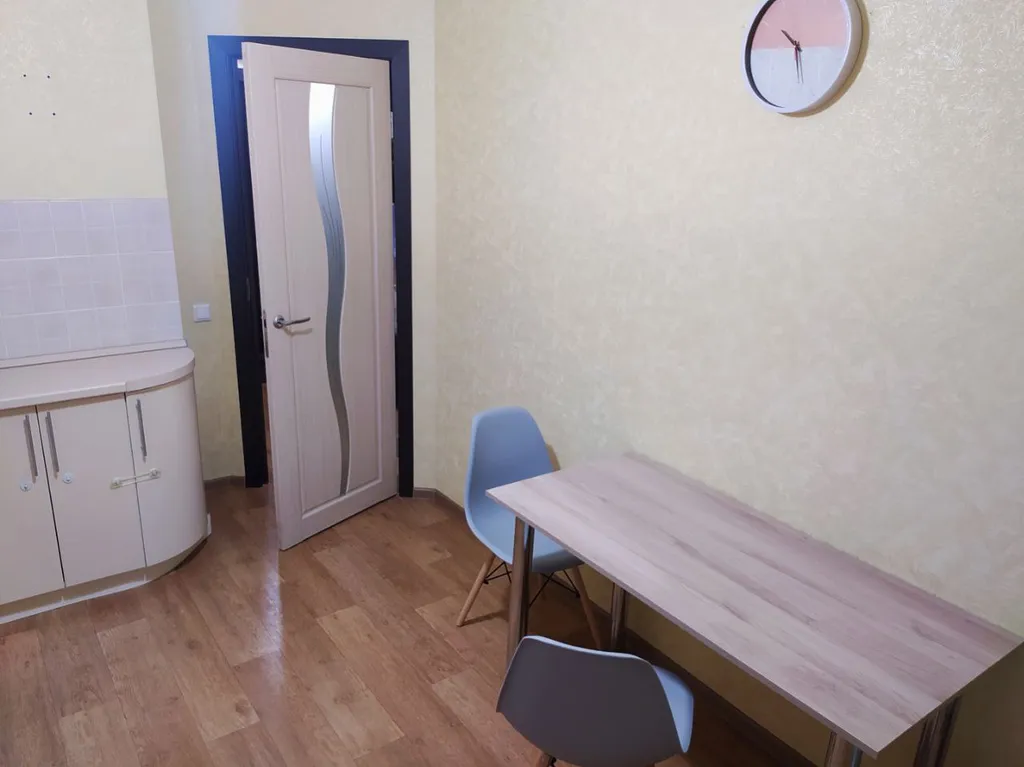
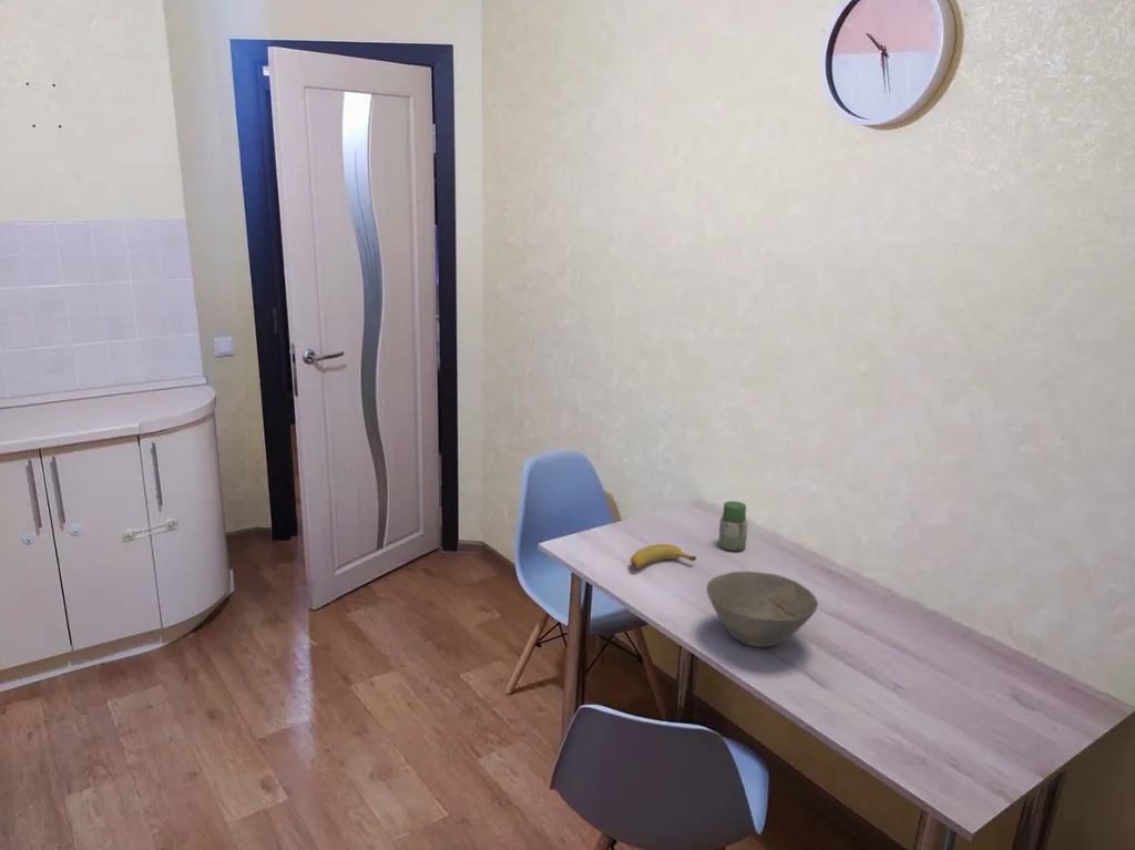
+ bowl (759, 616)
+ banana (657, 557)
+ jar (733, 525)
